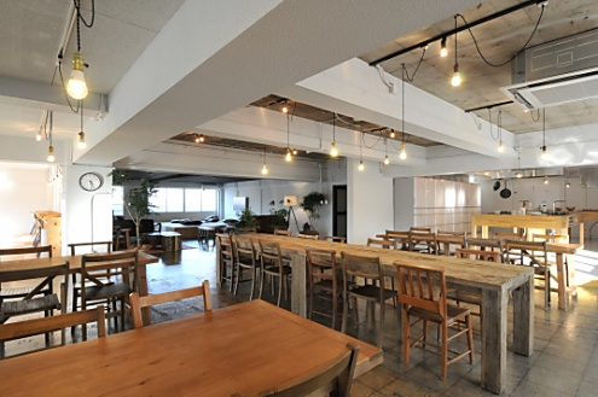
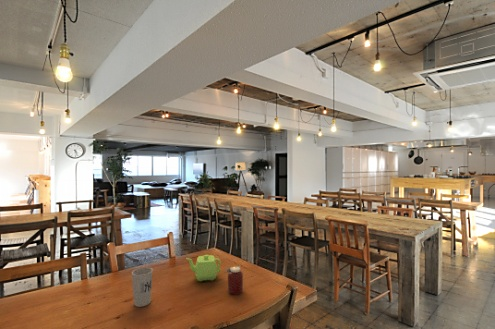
+ jar (234, 278)
+ cup (142, 286)
+ teapot (203, 266)
